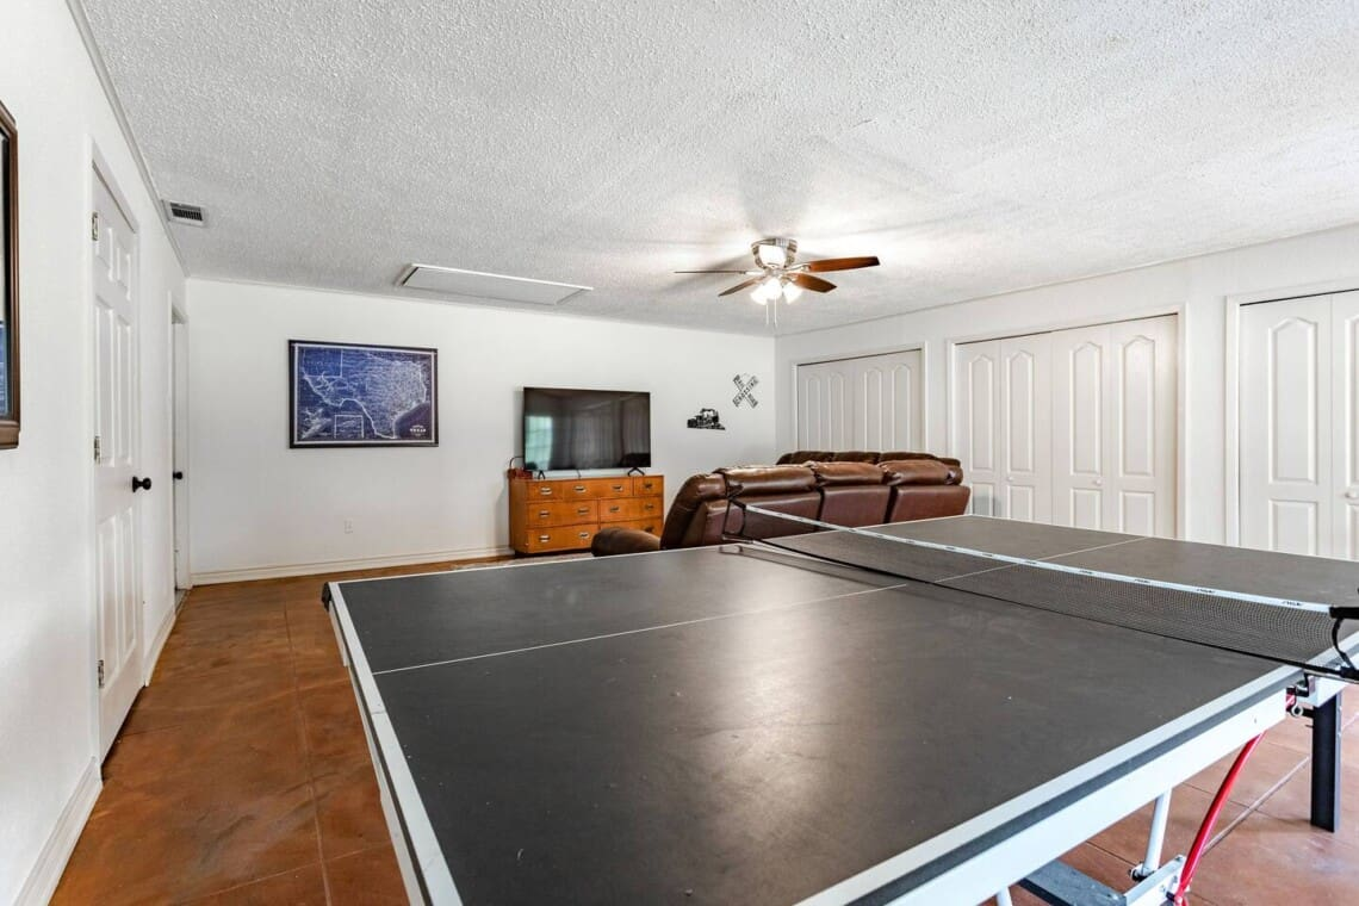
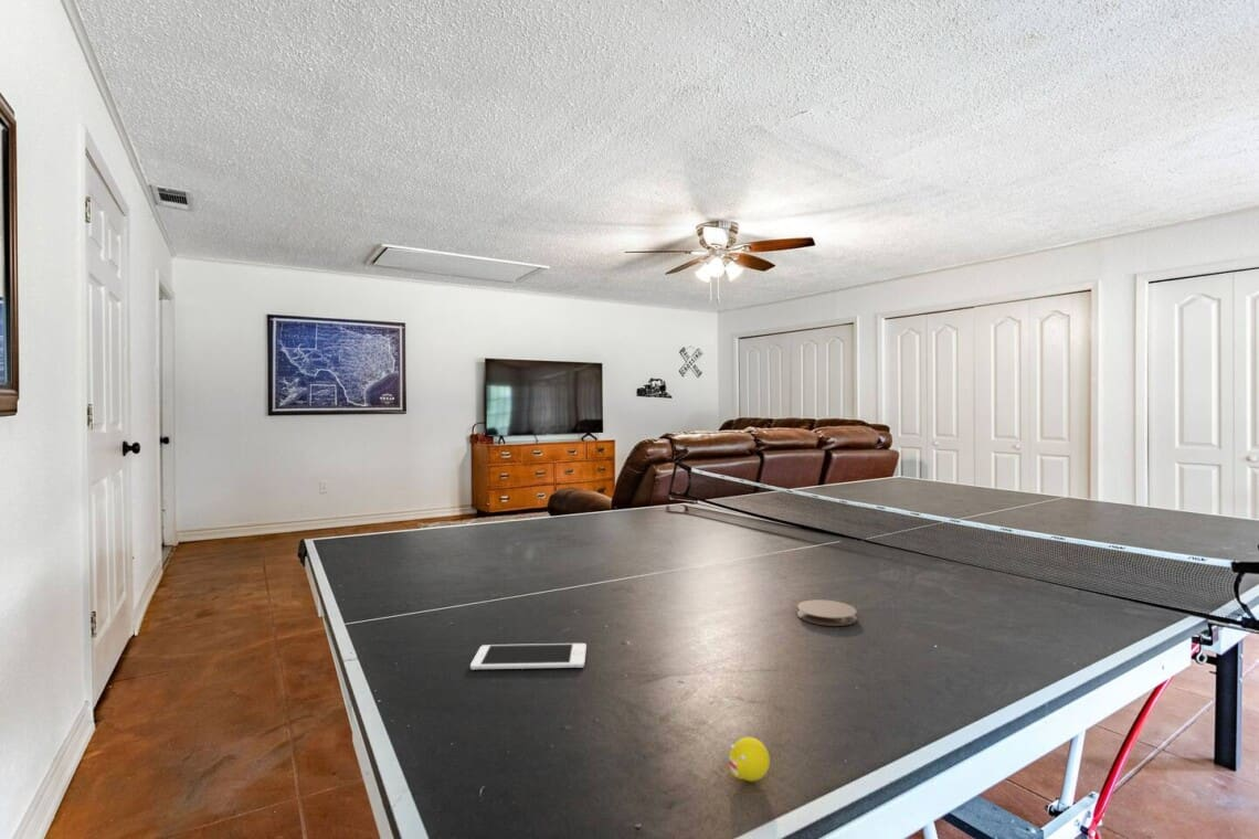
+ ping-pong ball (749, 758)
+ coaster (826, 612)
+ cell phone (530, 656)
